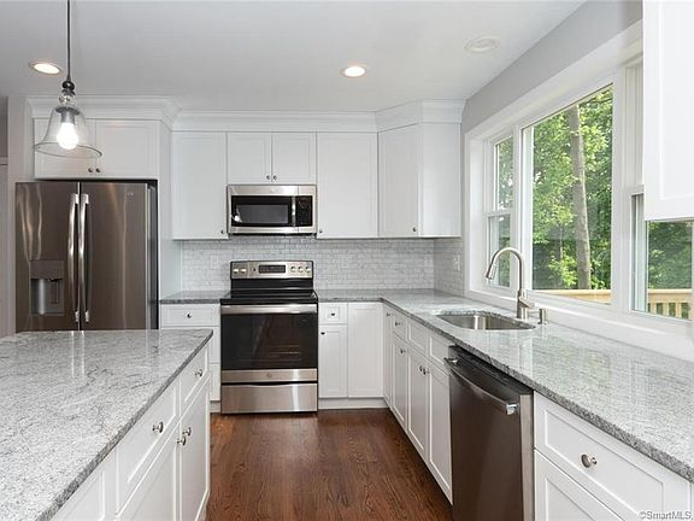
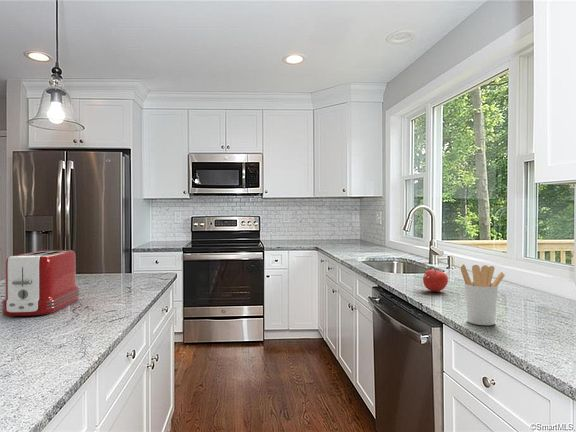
+ utensil holder (481, 292)
+ fruit (435, 279)
+ toaster (43, 279)
